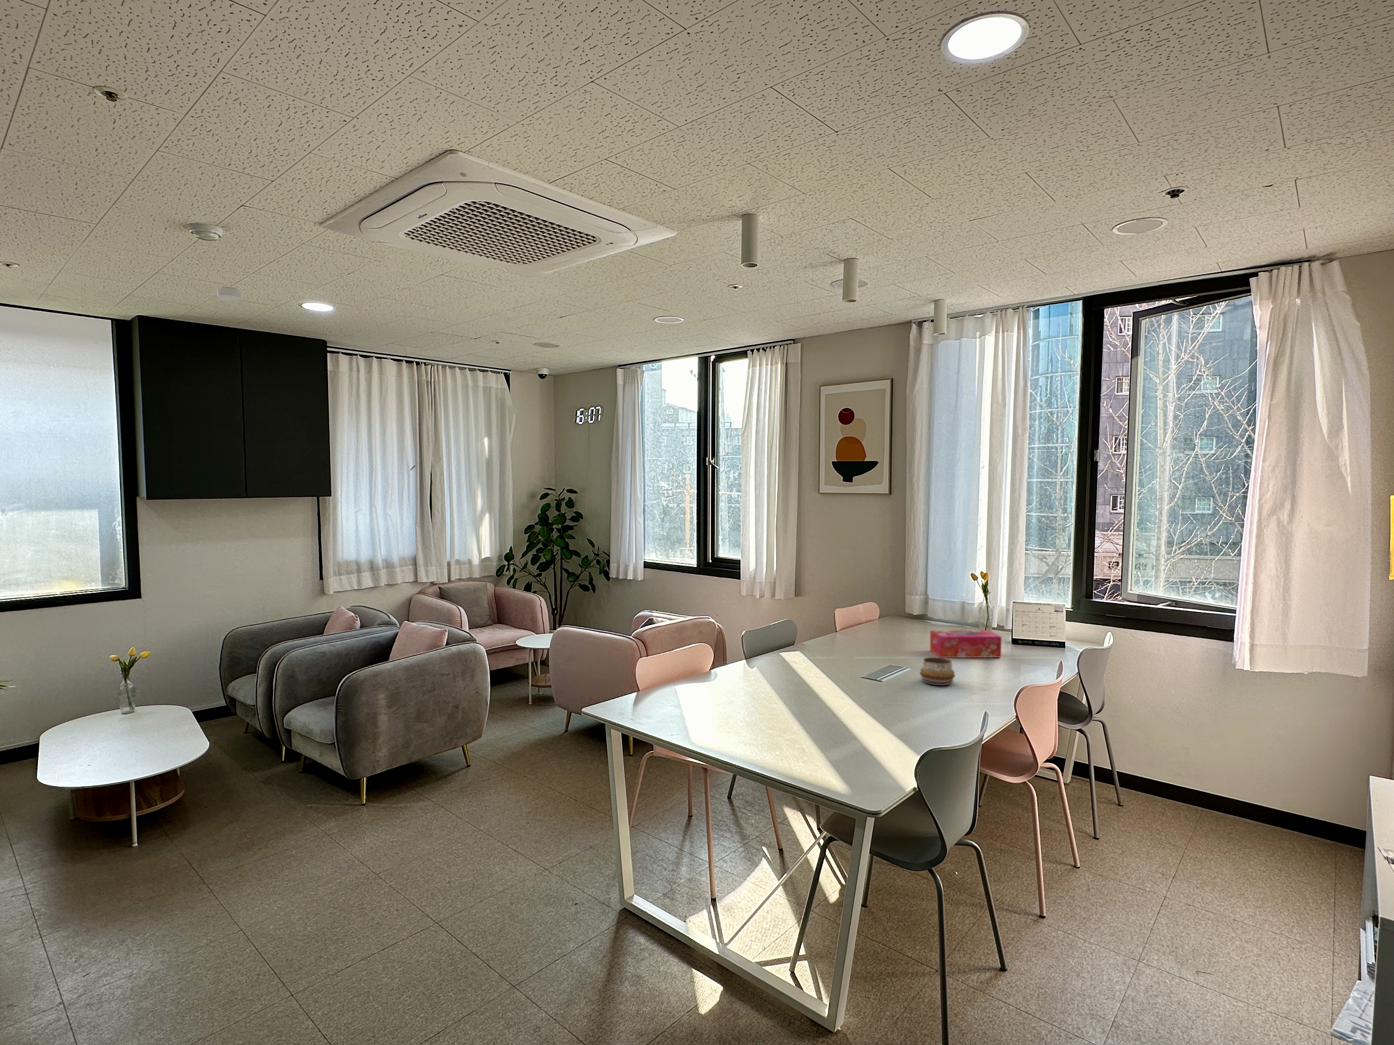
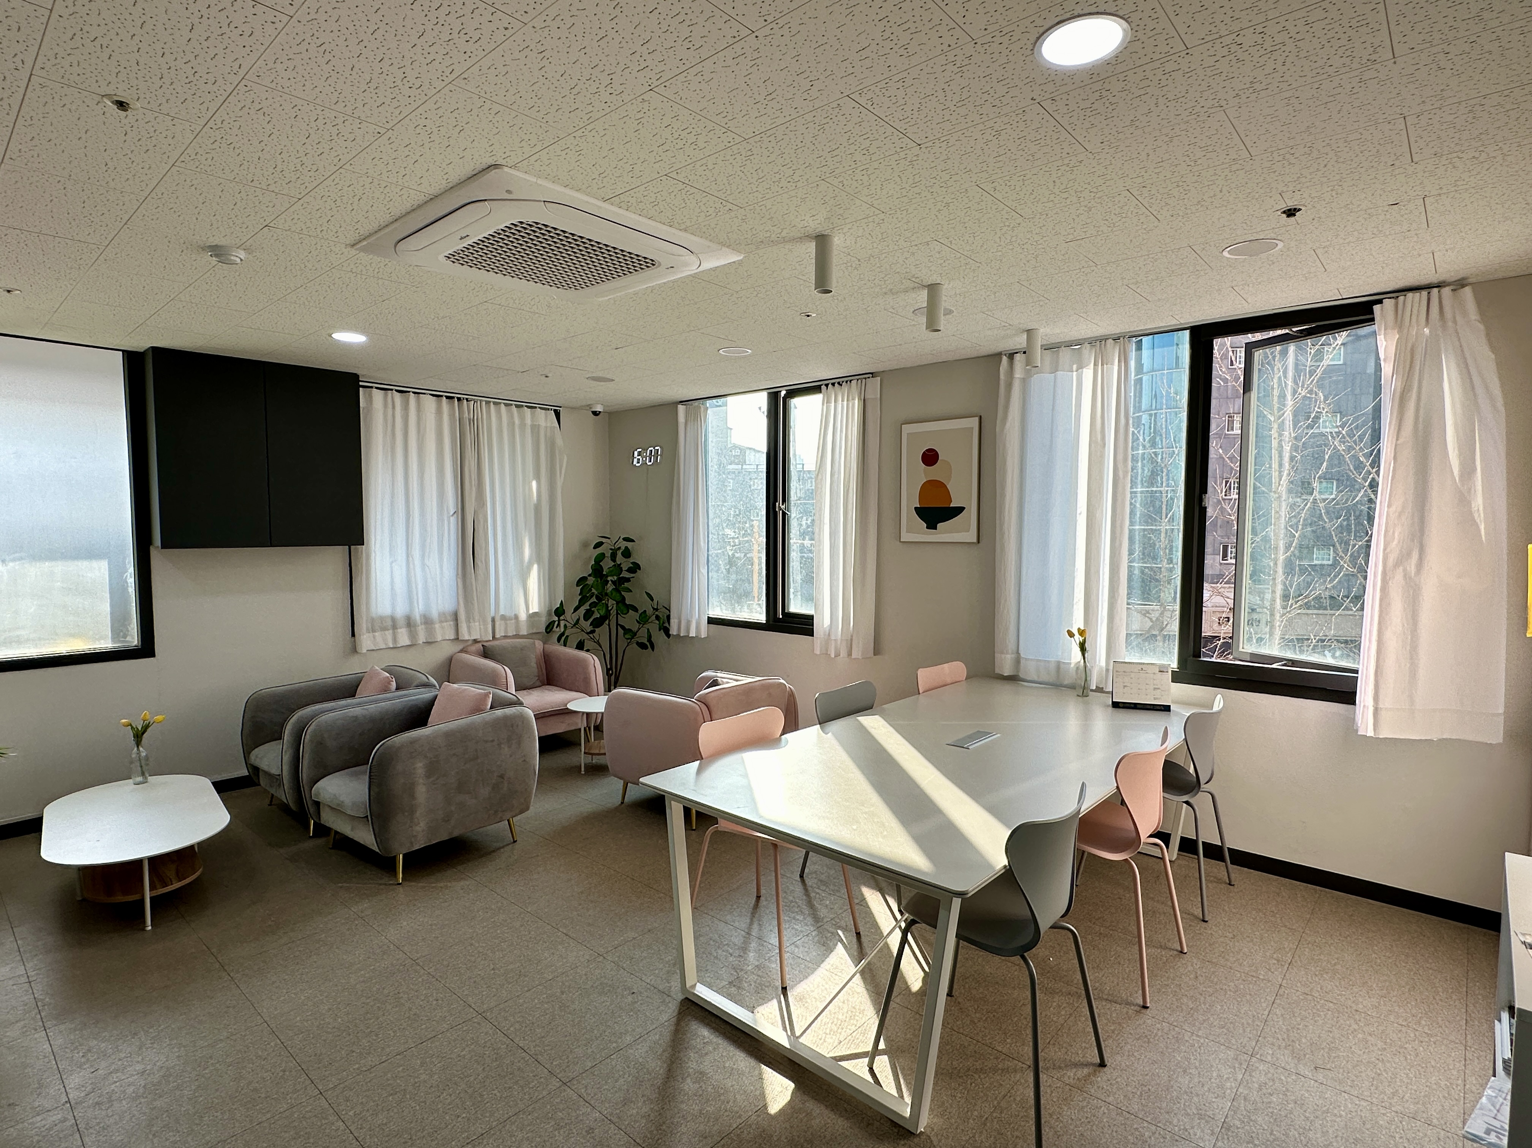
- smoke detector (229, 292)
- tissue box (965, 643)
- decorative bowl (937, 671)
